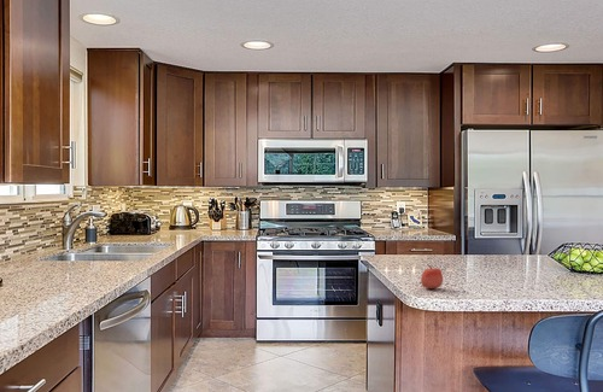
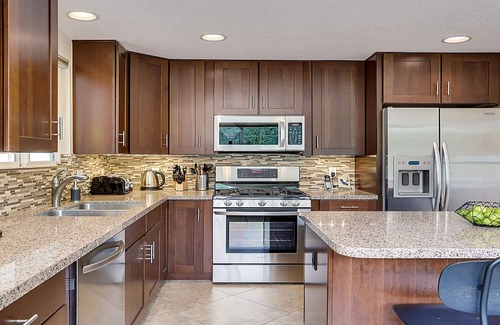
- apple (432, 276)
